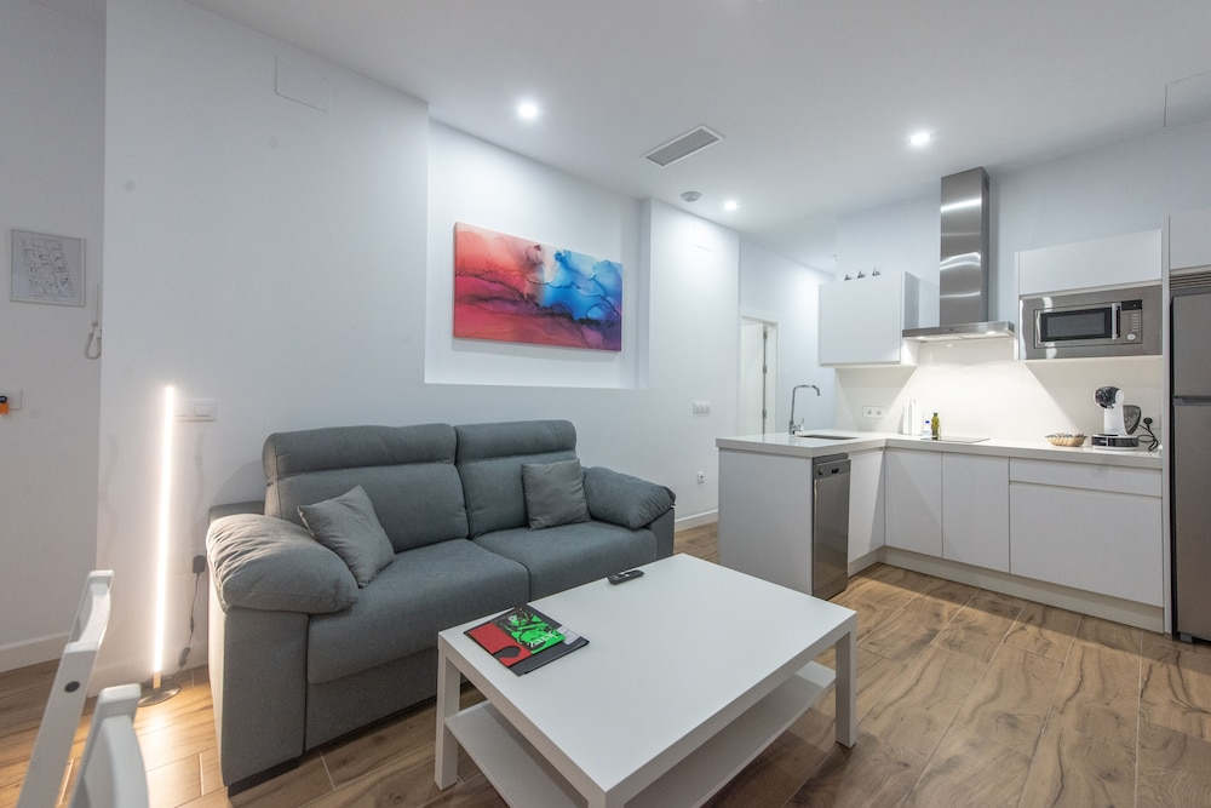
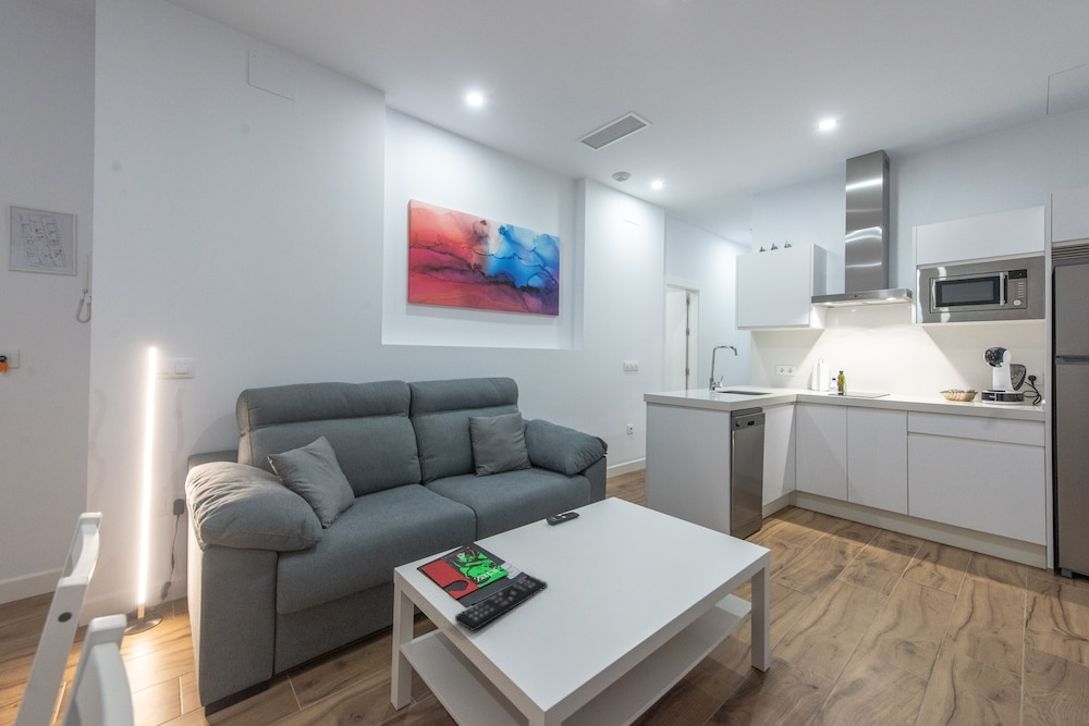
+ remote control (504, 599)
